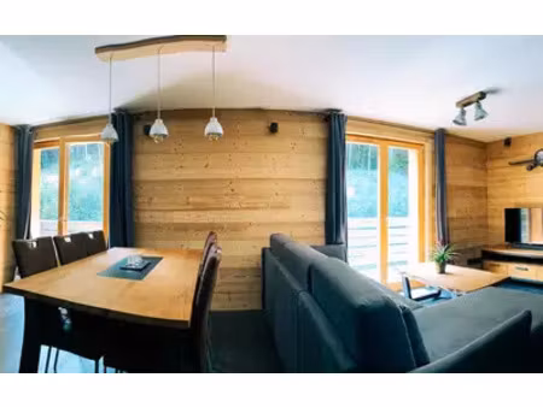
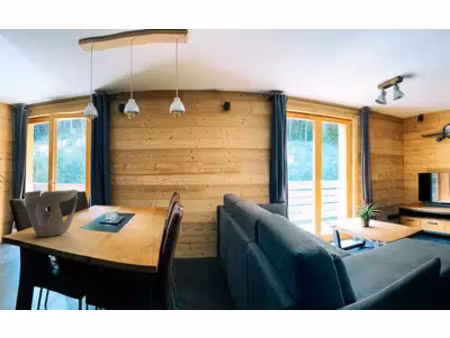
+ decorative bowl (51, 212)
